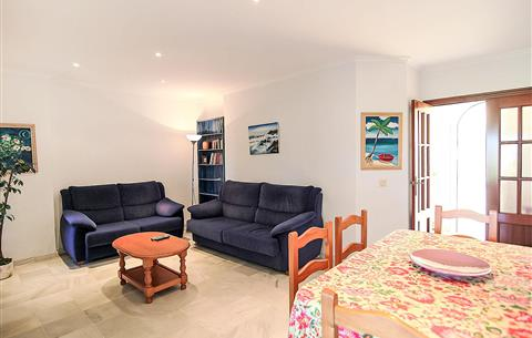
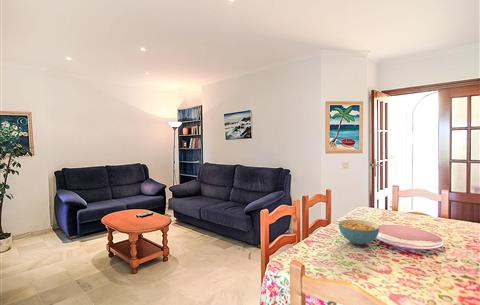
+ cereal bowl (358, 233)
